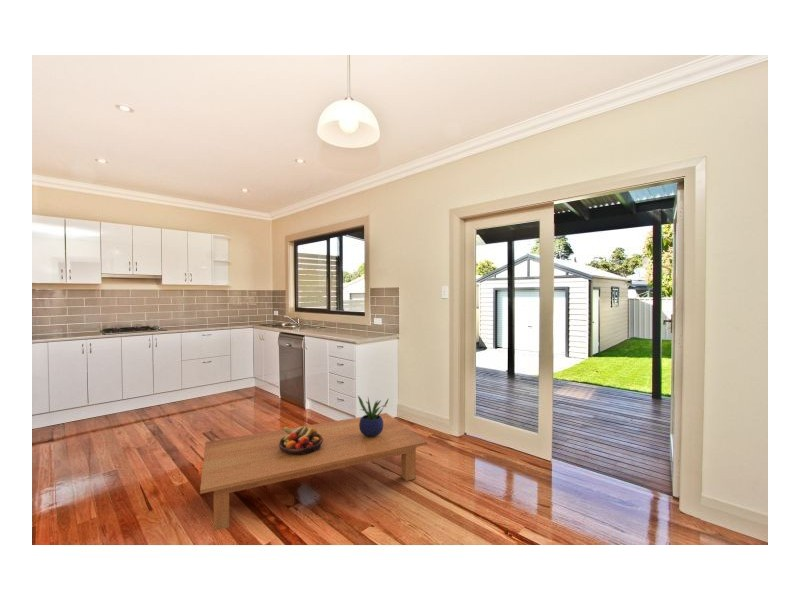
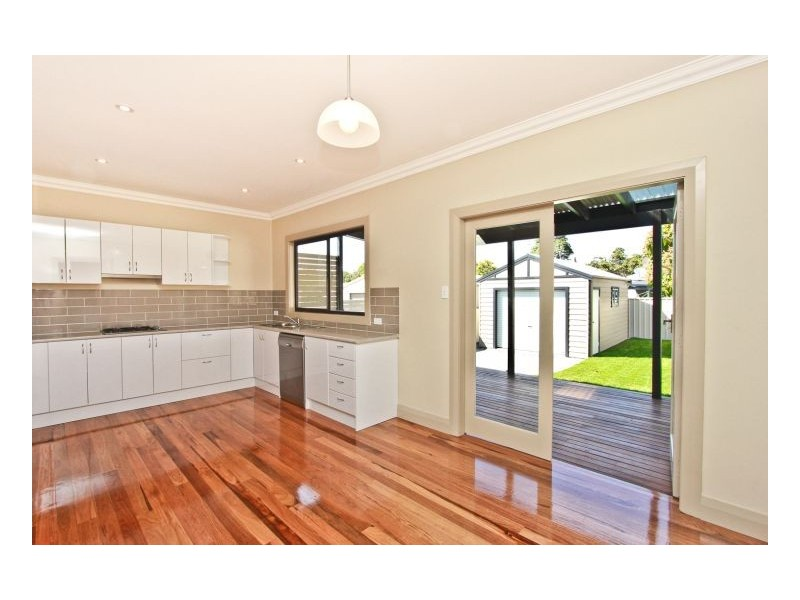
- coffee table (316, 461)
- potted plant (370, 414)
- fruit bowl (300, 438)
